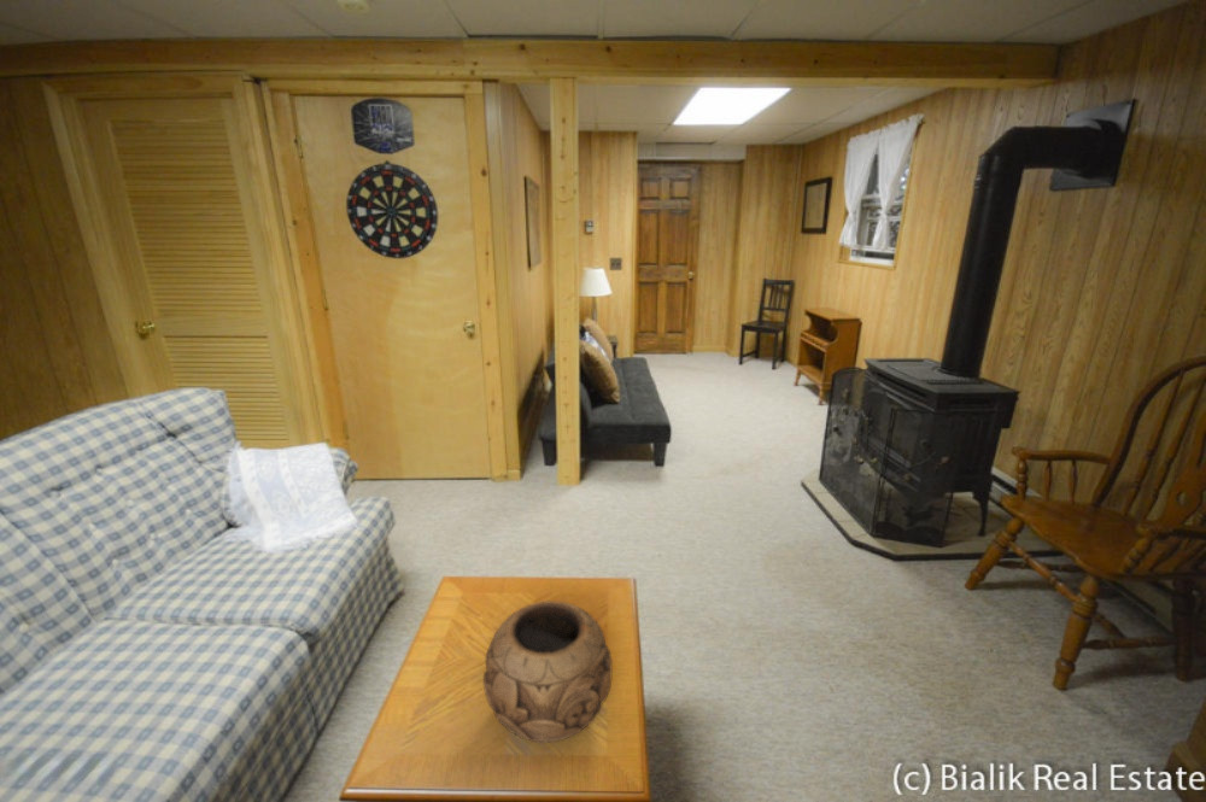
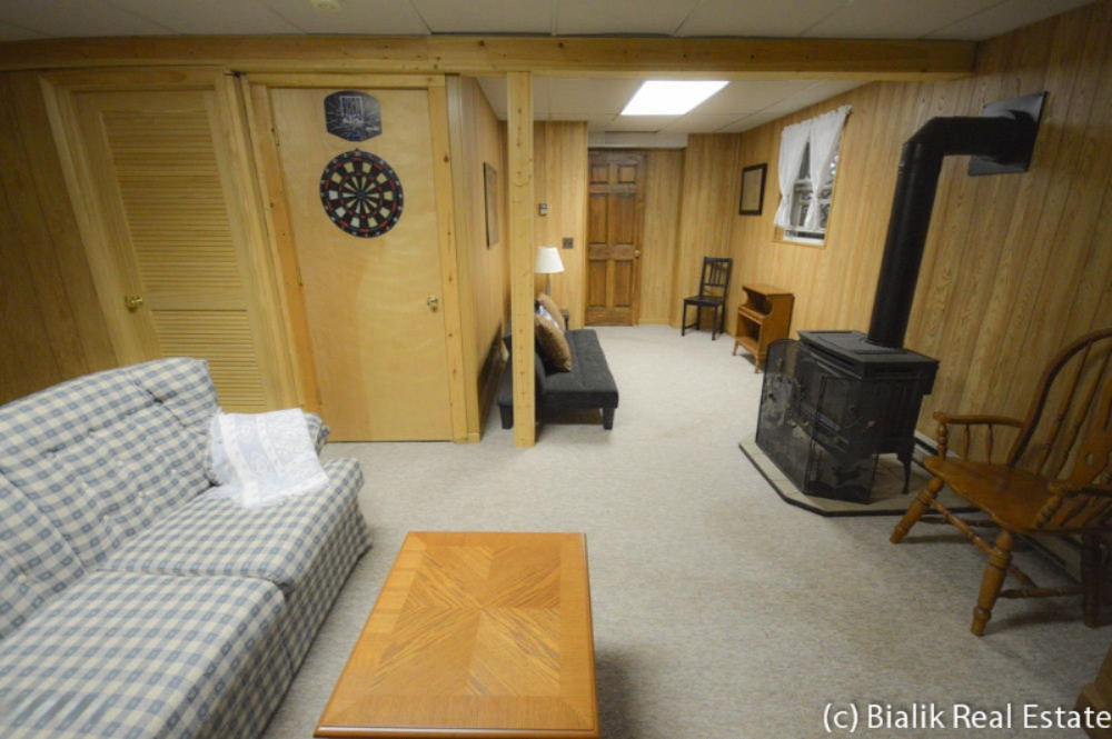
- decorative bowl (549, 668)
